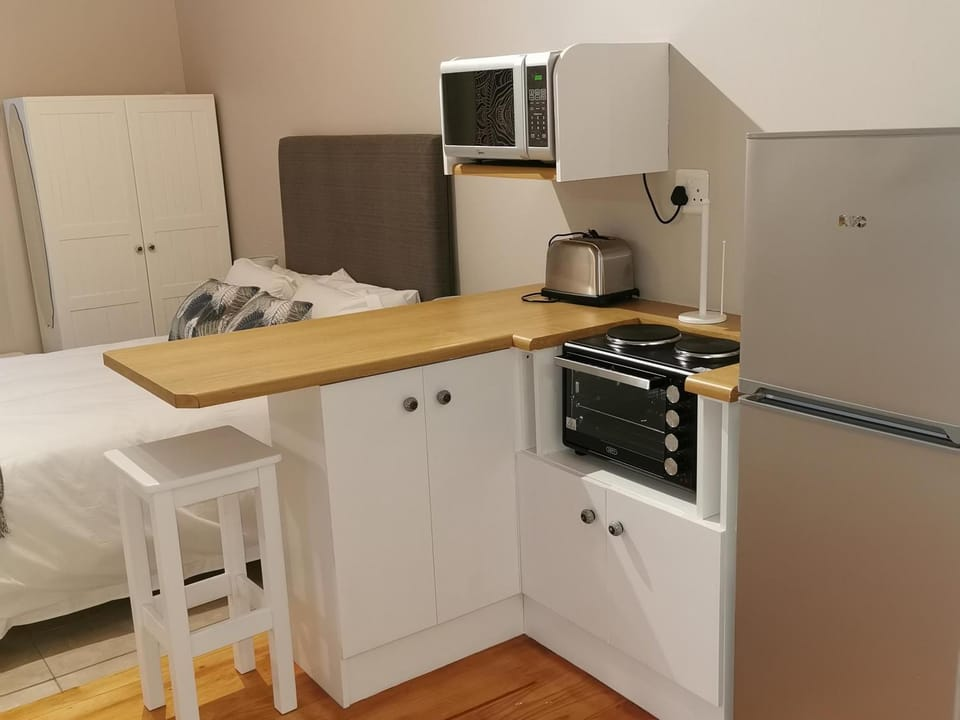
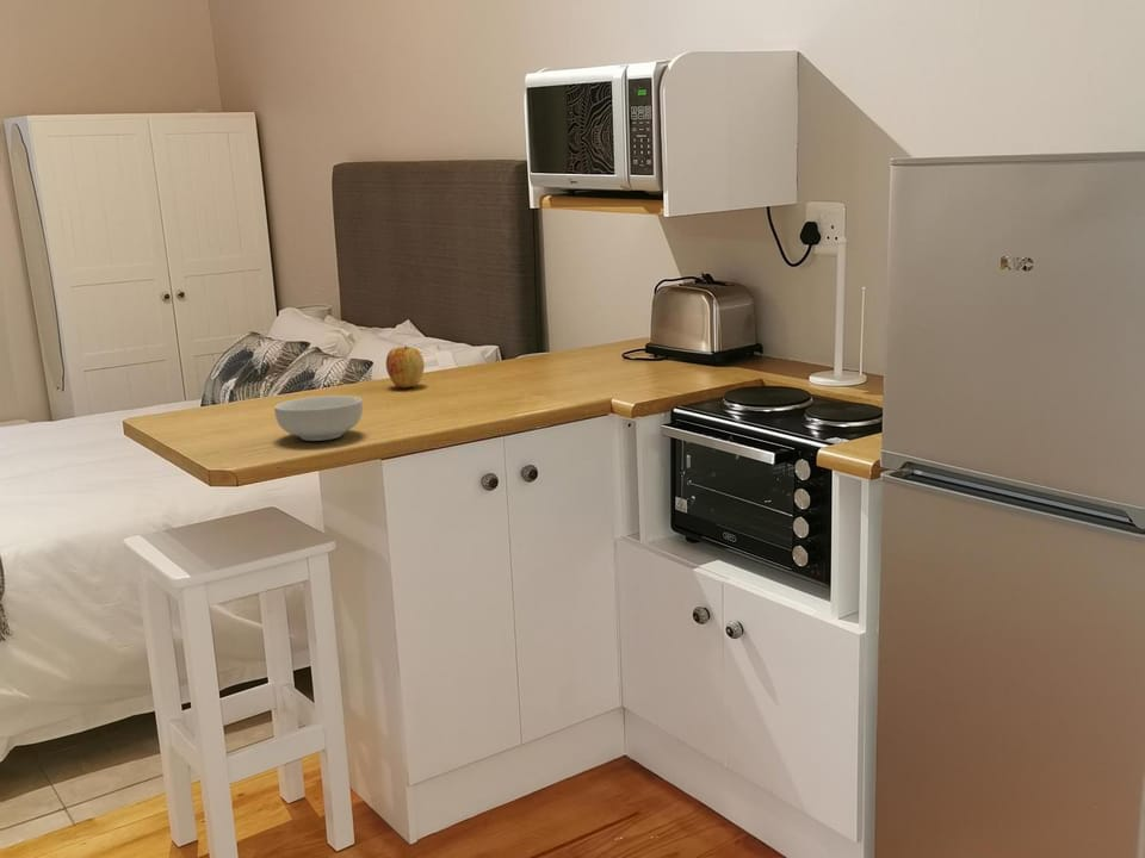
+ cereal bowl (320, 418)
+ apple (406, 366)
